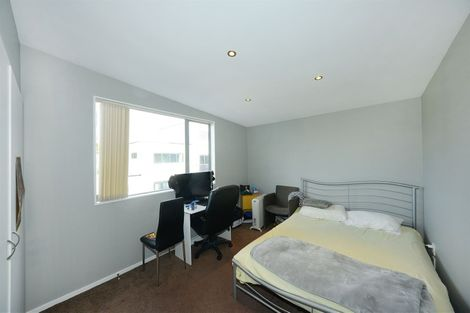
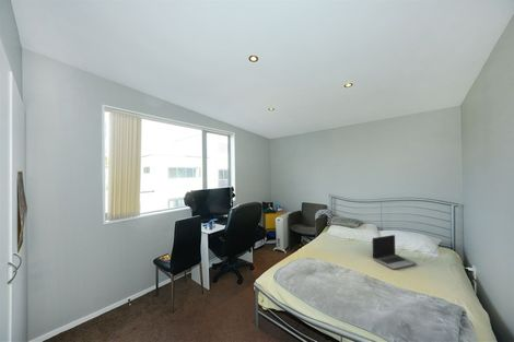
+ laptop computer (394, 250)
